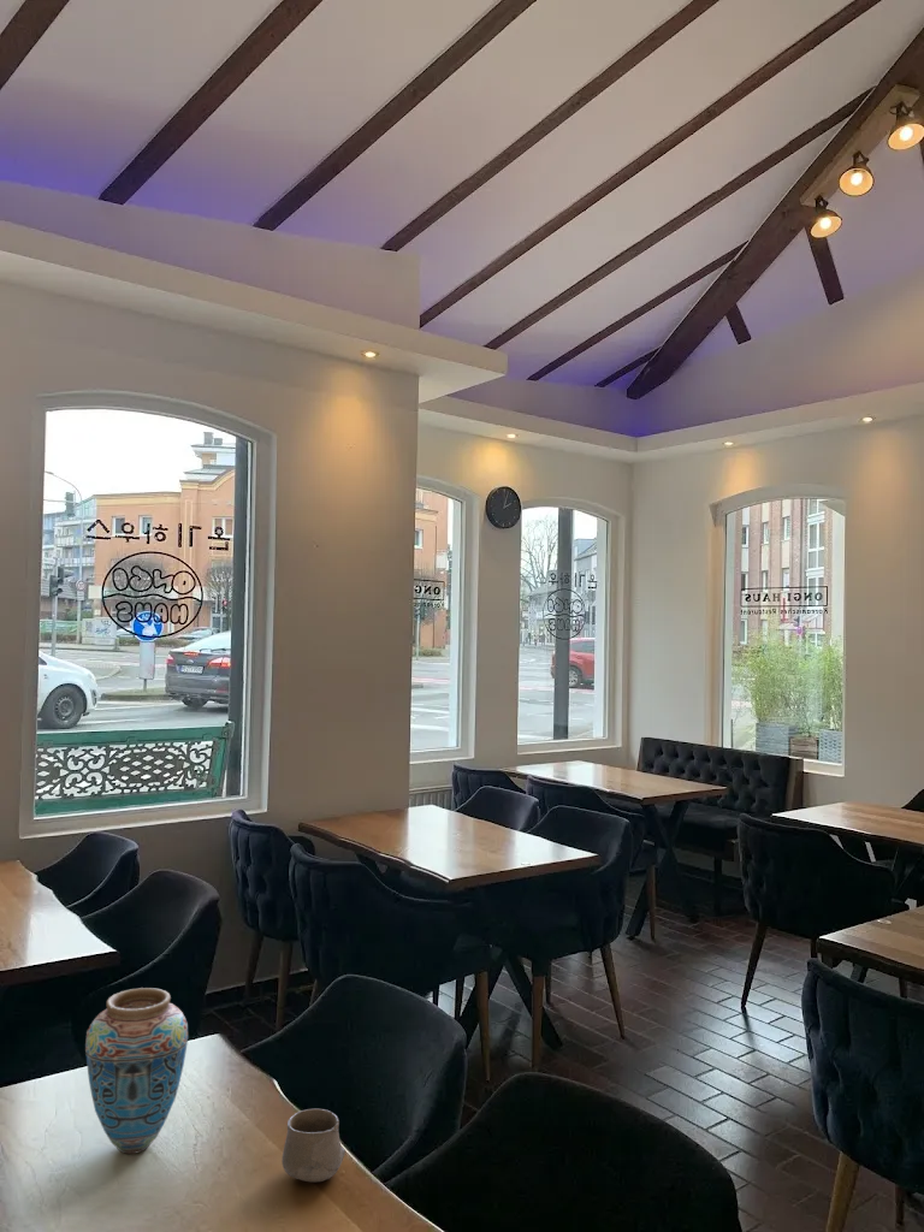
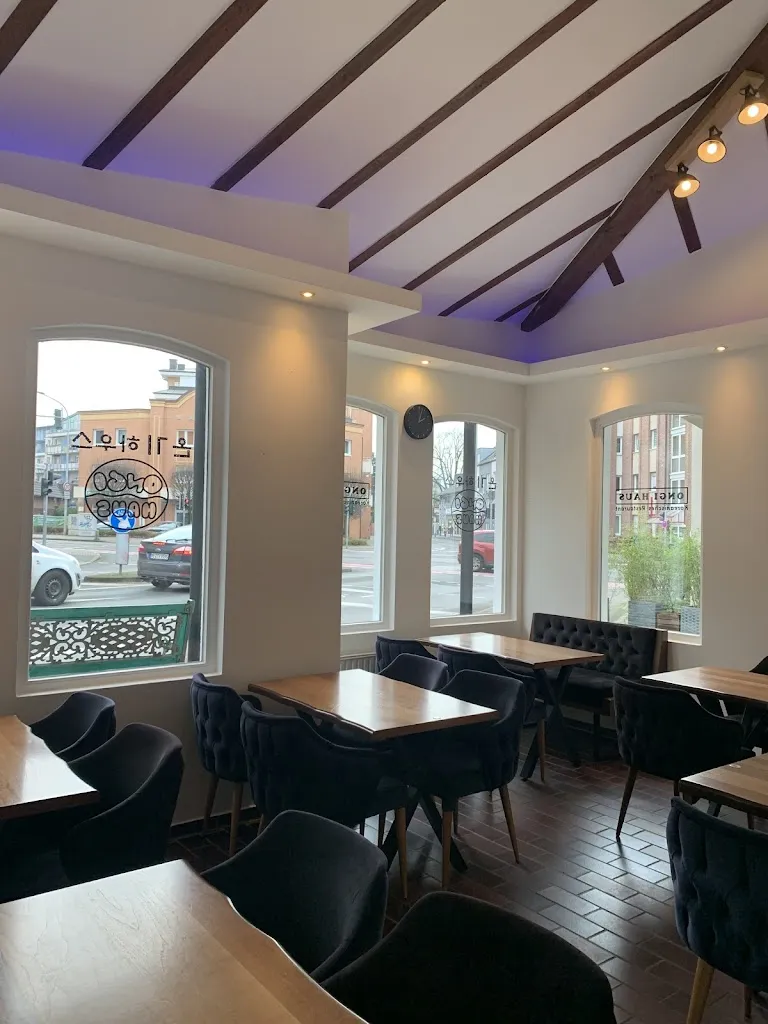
- vase (136, 1072)
- cup (313, 1147)
